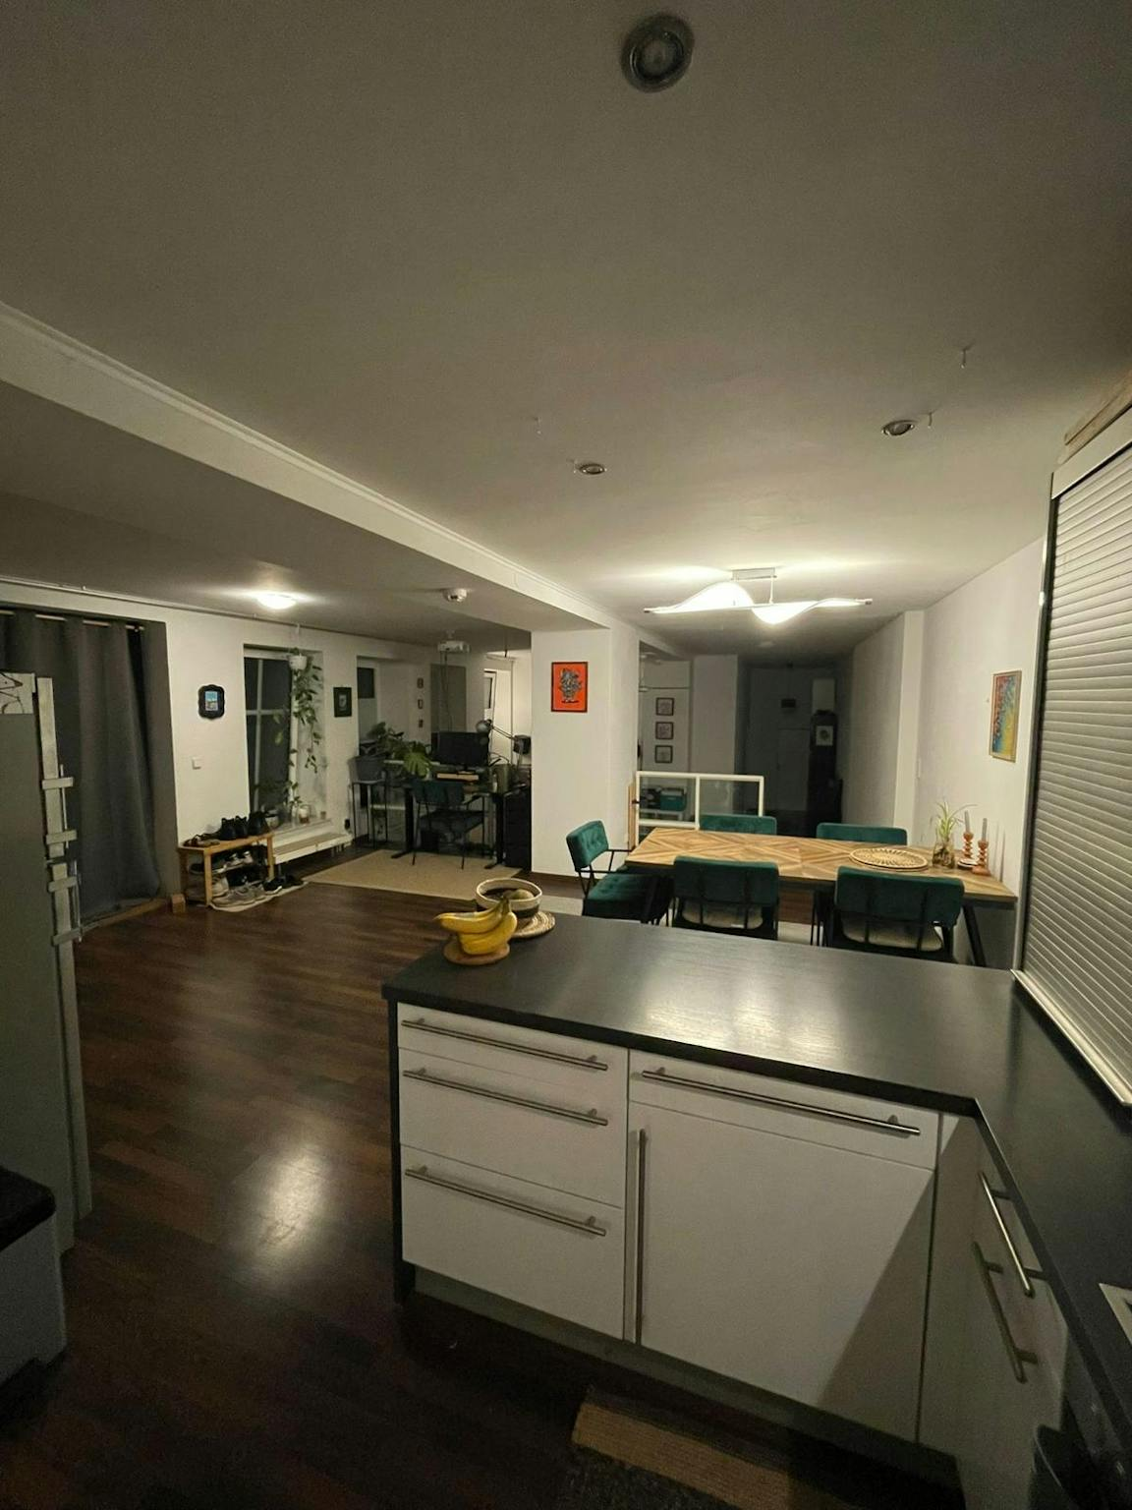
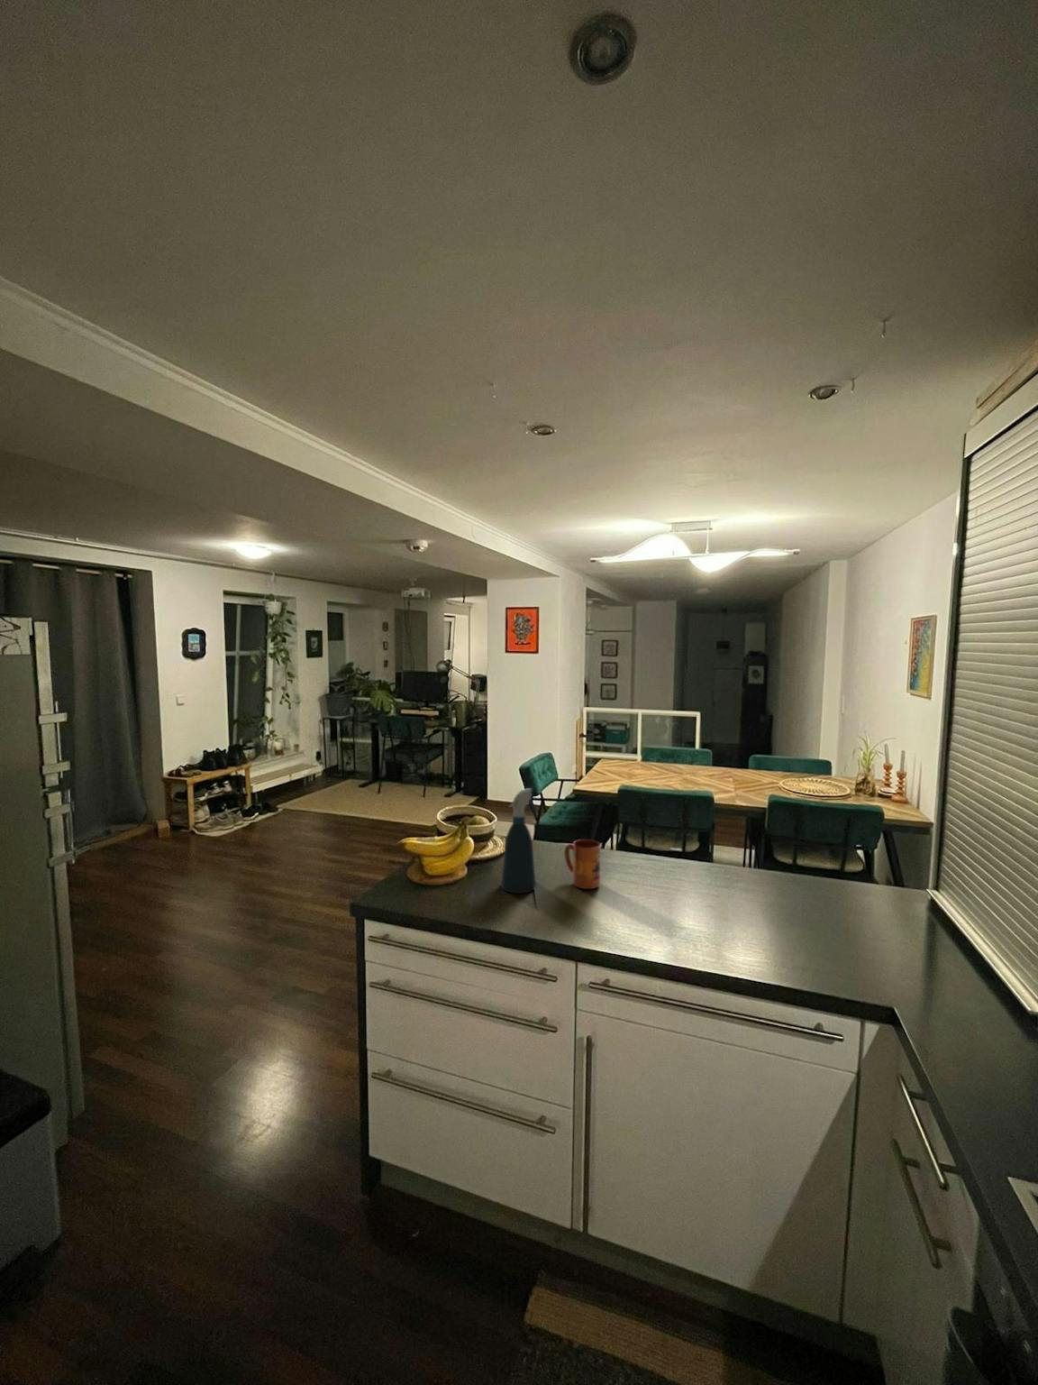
+ mug (580, 862)
+ spray bottle (518, 838)
